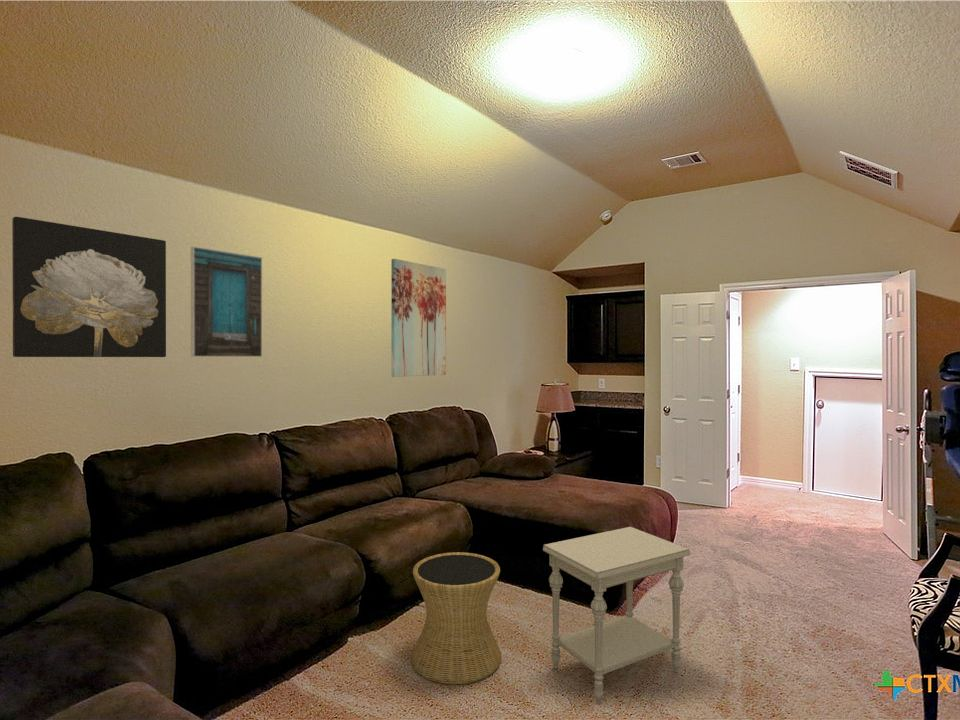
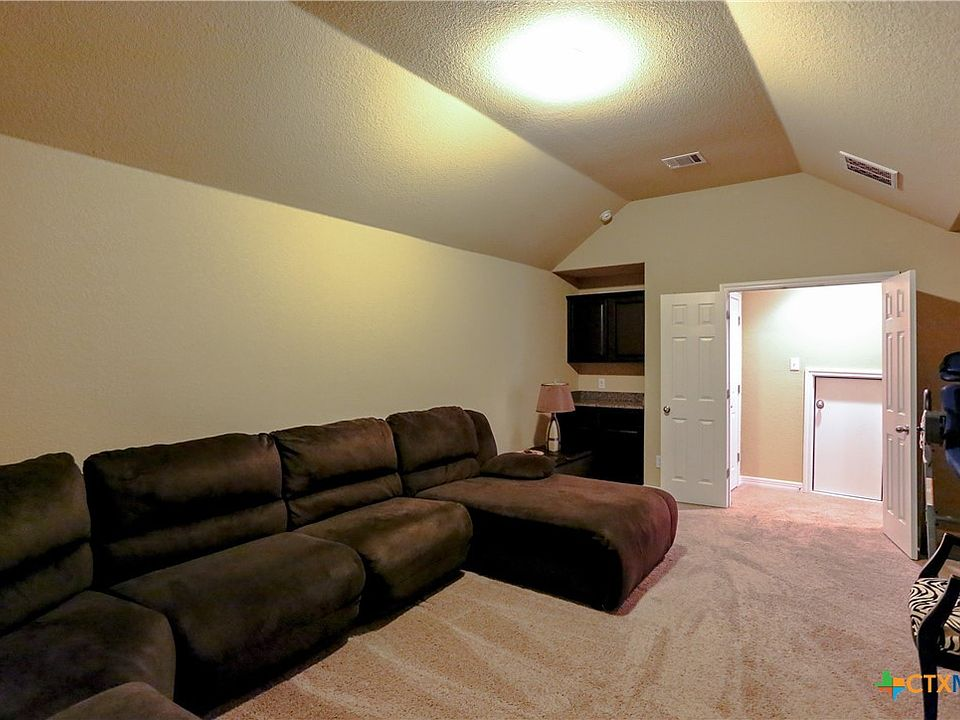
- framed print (228, 304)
- wall art (95, 293)
- side table (456, 612)
- side table (606, 608)
- wall art (420, 320)
